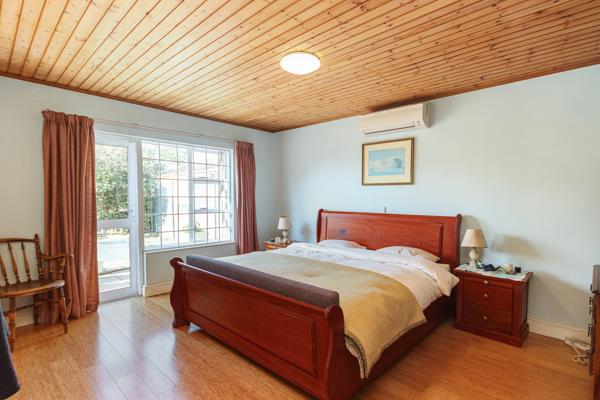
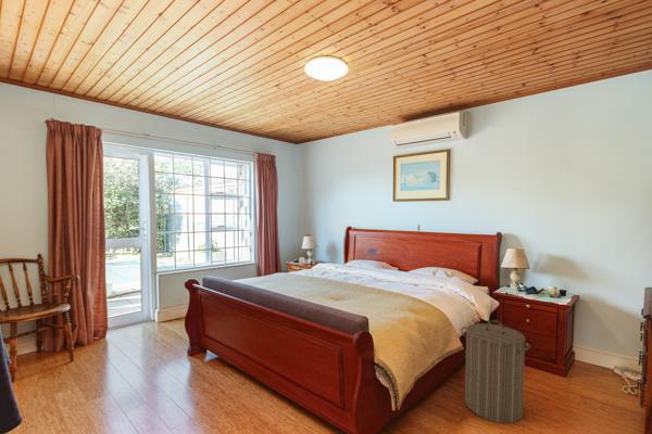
+ laundry hamper (493, 363)
